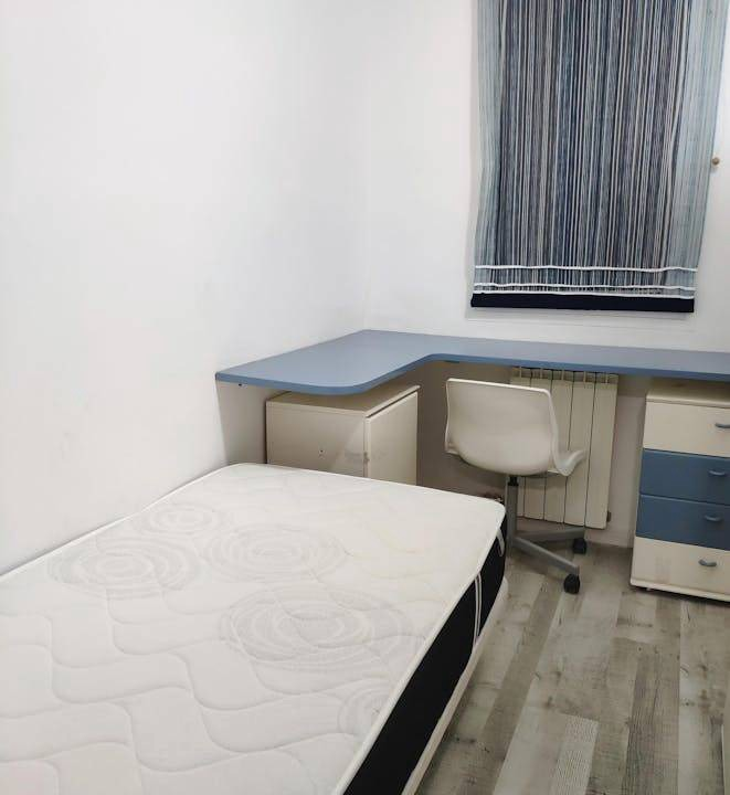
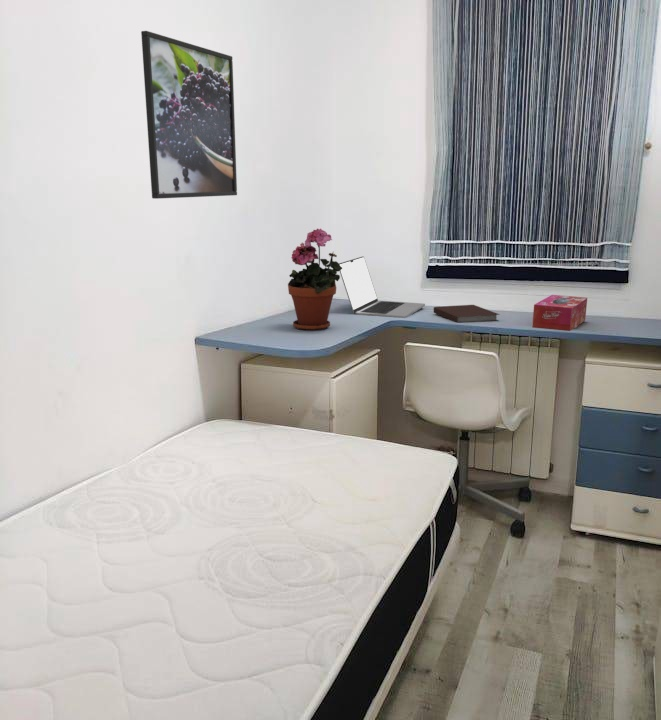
+ potted plant (313, 278)
+ laptop (373, 287)
+ notebook (465, 313)
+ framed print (194, 122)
+ tissue box (560, 312)
